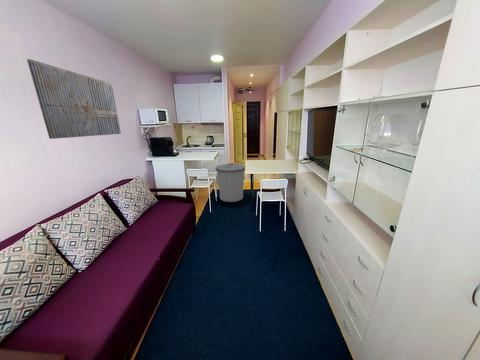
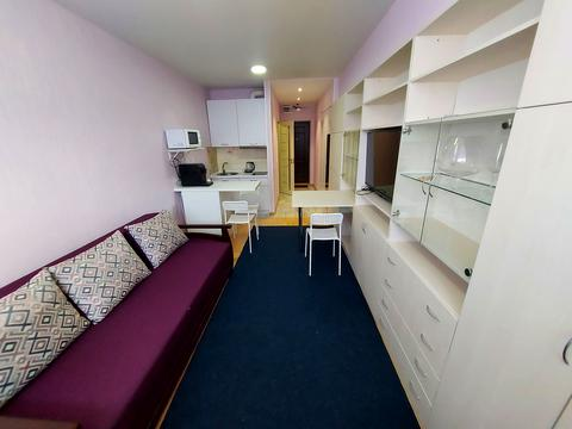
- trash can (231, 180)
- wall art (86, 106)
